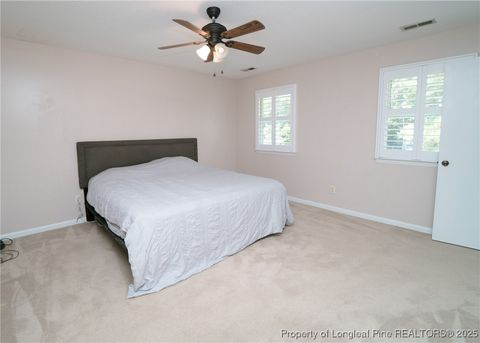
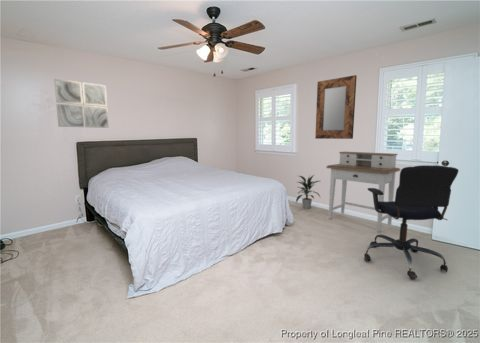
+ office chair (404, 213)
+ home mirror (334, 109)
+ wall art (84, 104)
+ indoor plant (306, 190)
+ desk (363, 182)
